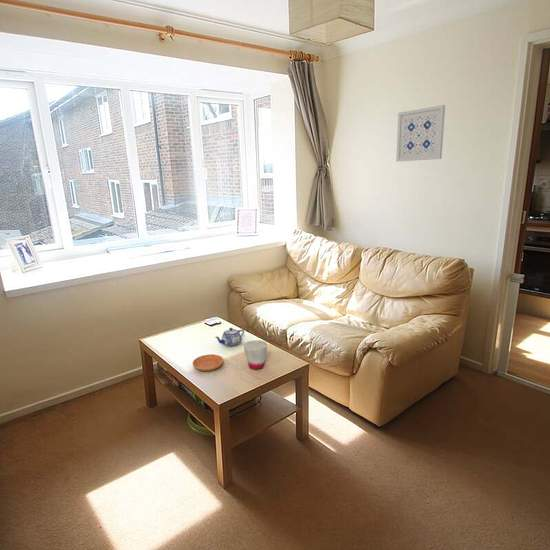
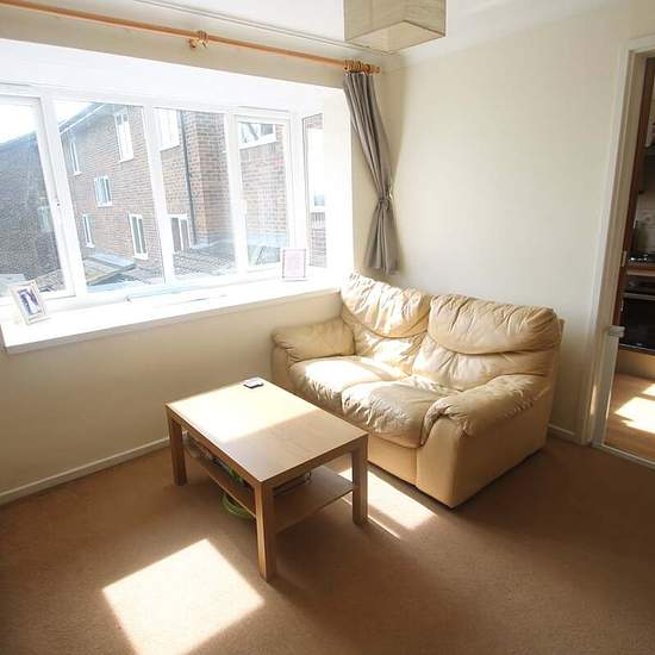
- cup (255, 355)
- wall art (419, 135)
- saucer (208, 363)
- teapot (229, 336)
